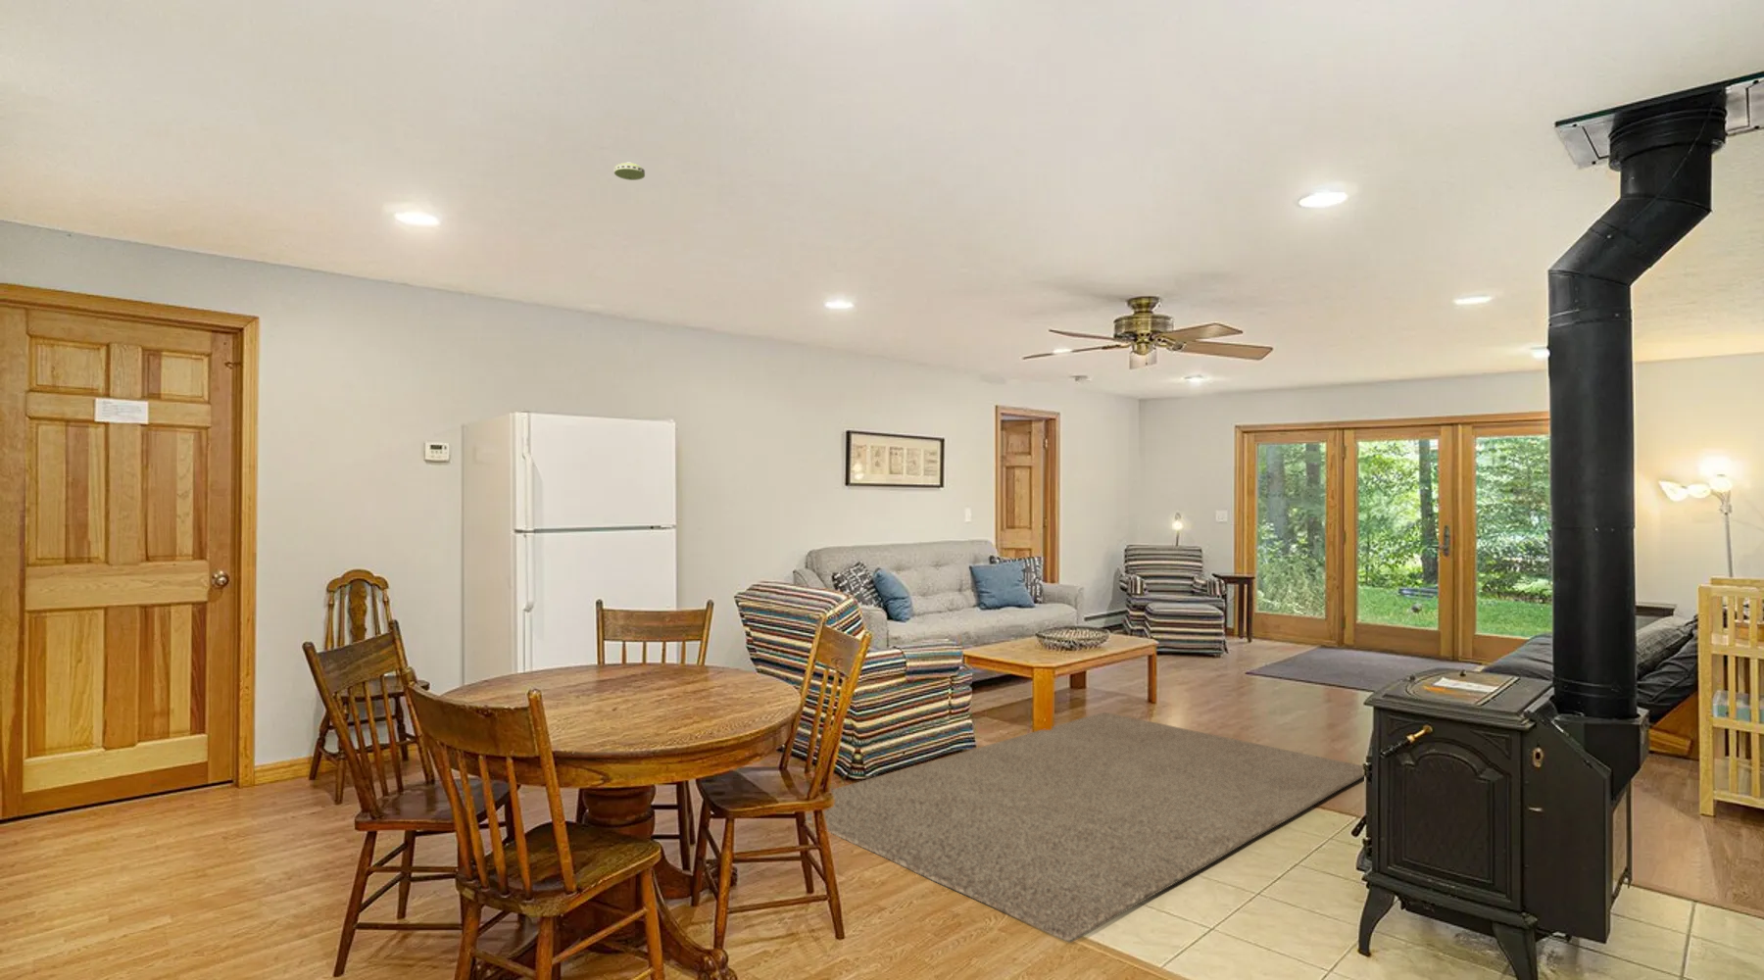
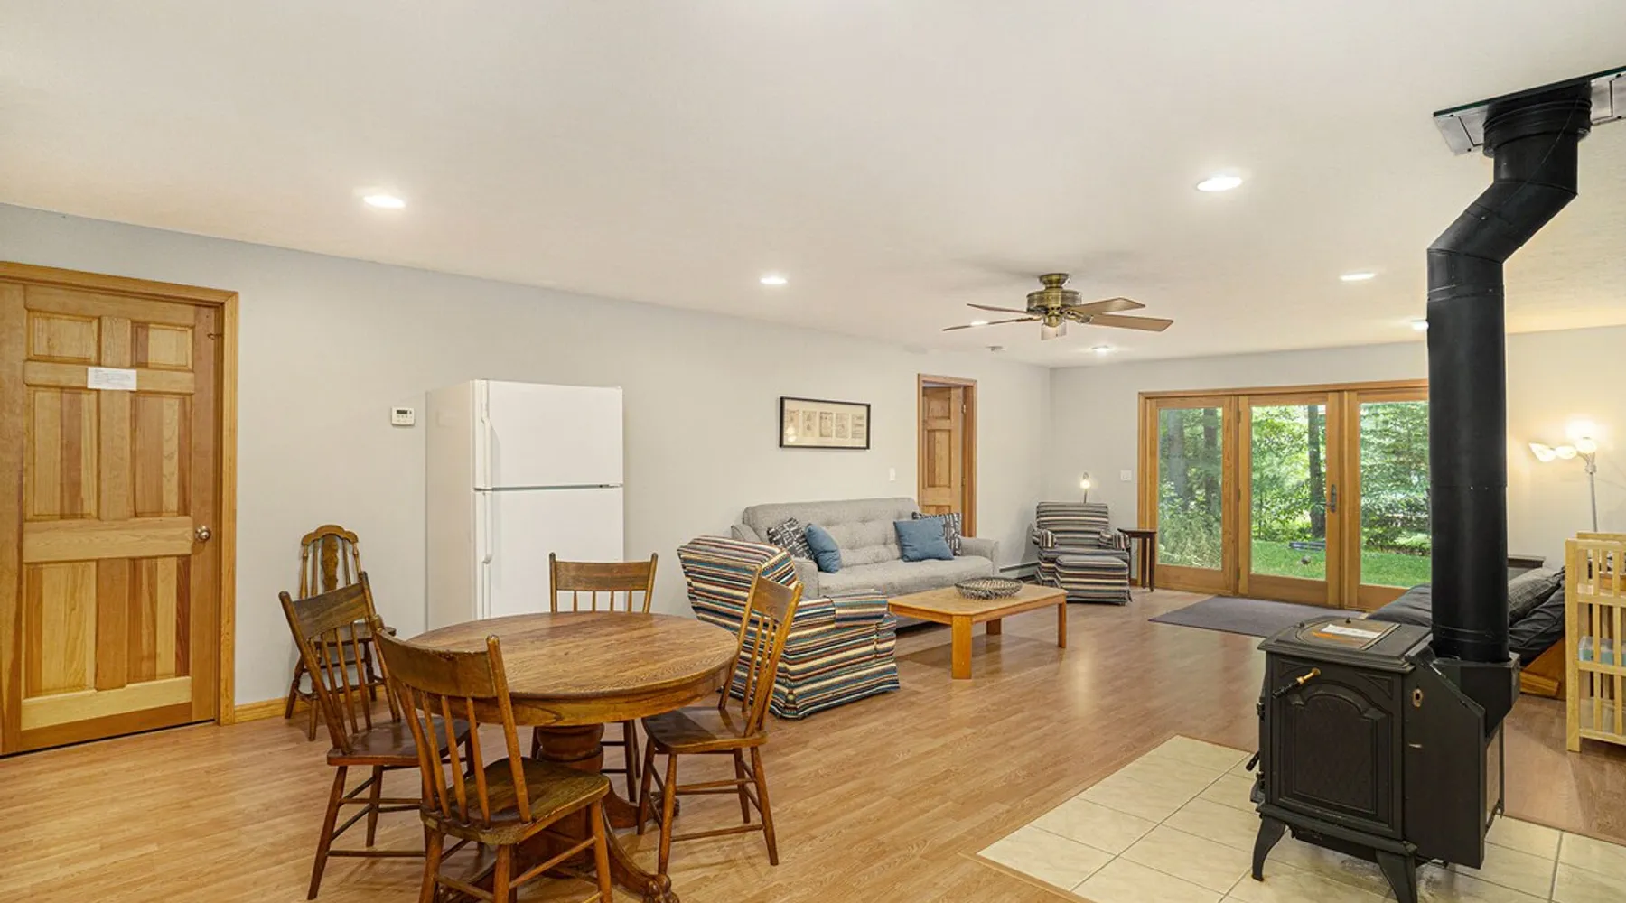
- rug (1093, 787)
- smoke detector (629, 170)
